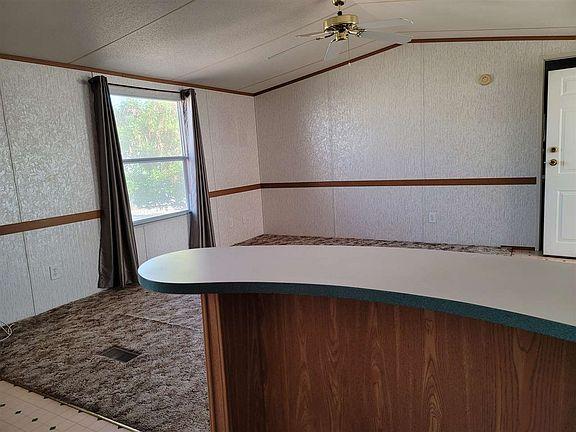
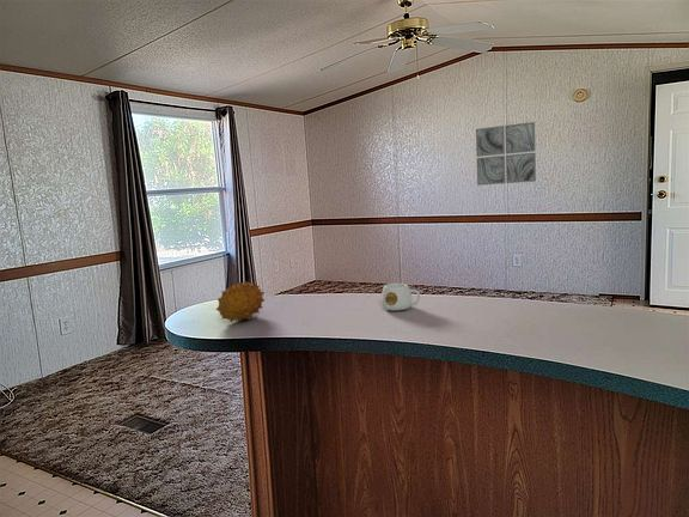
+ wall art (504, 153)
+ mug (400, 297)
+ fruit (242, 300)
